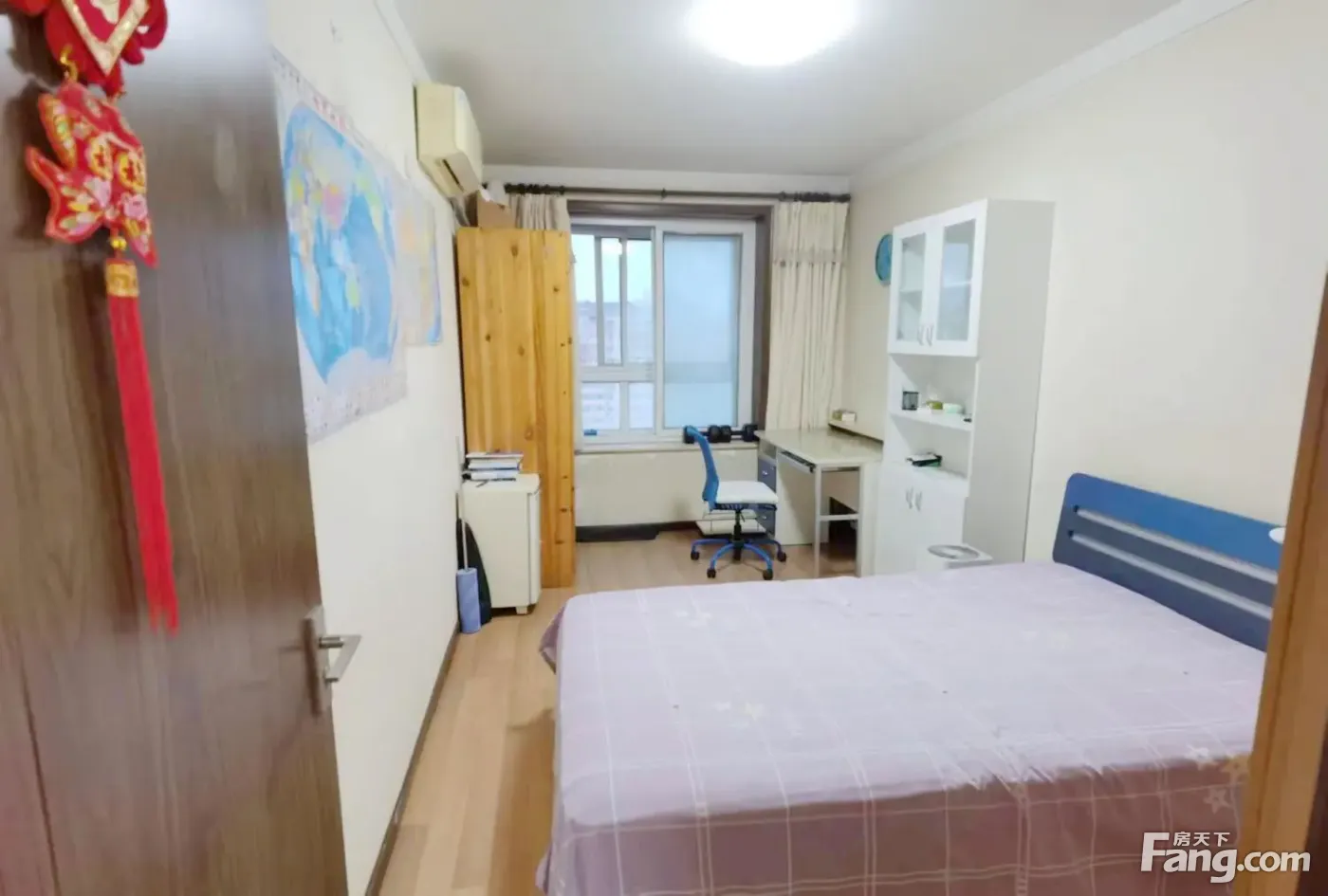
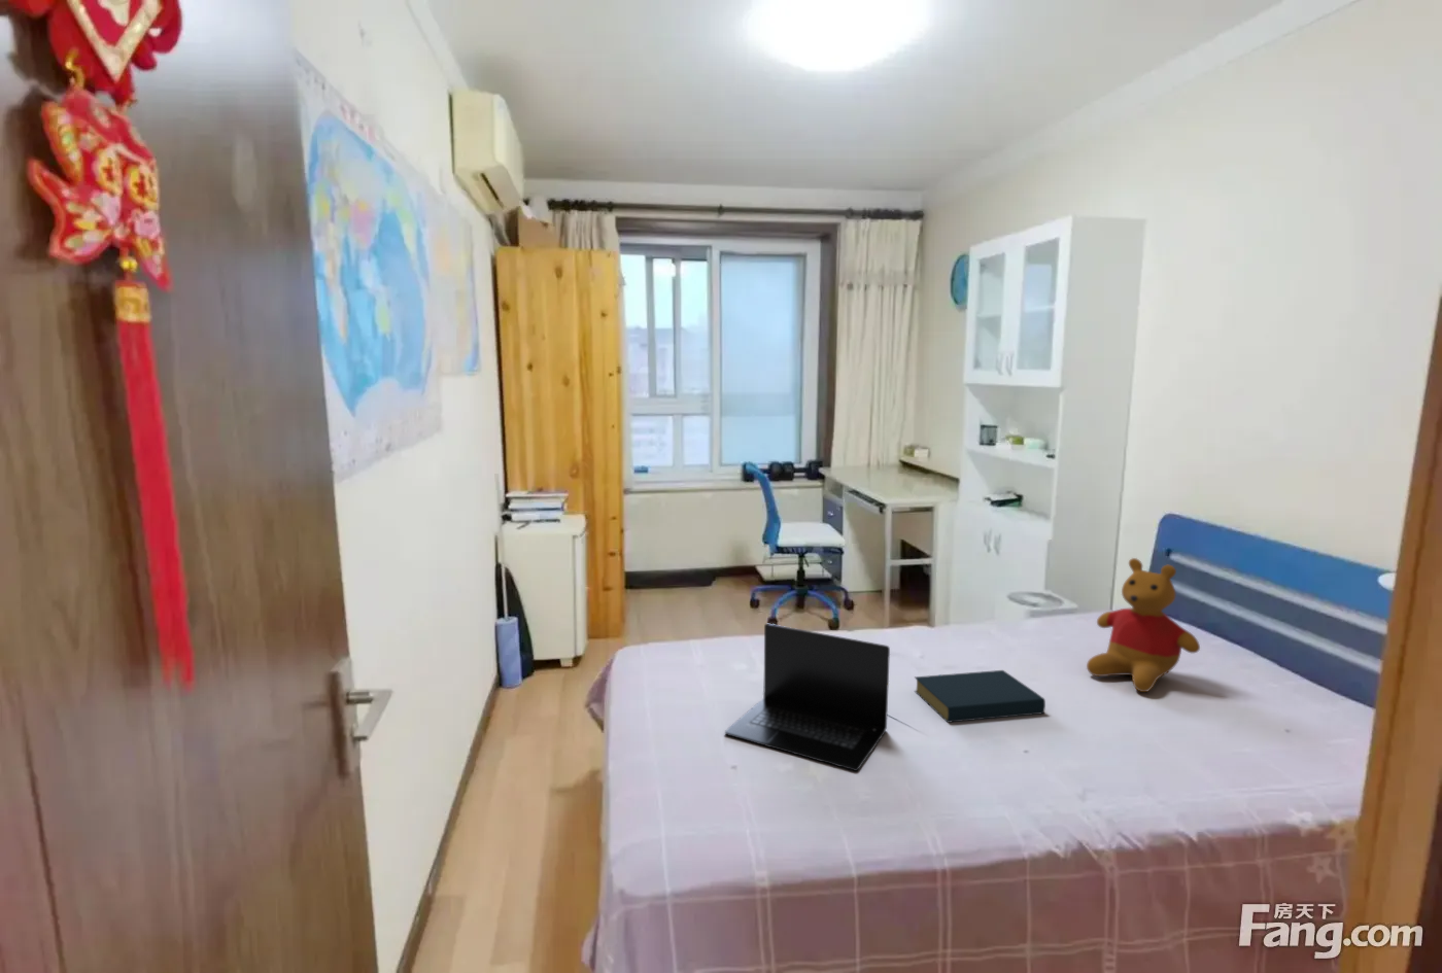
+ hardback book (976, 695)
+ laptop (807, 691)
+ teddy bear (1138, 621)
